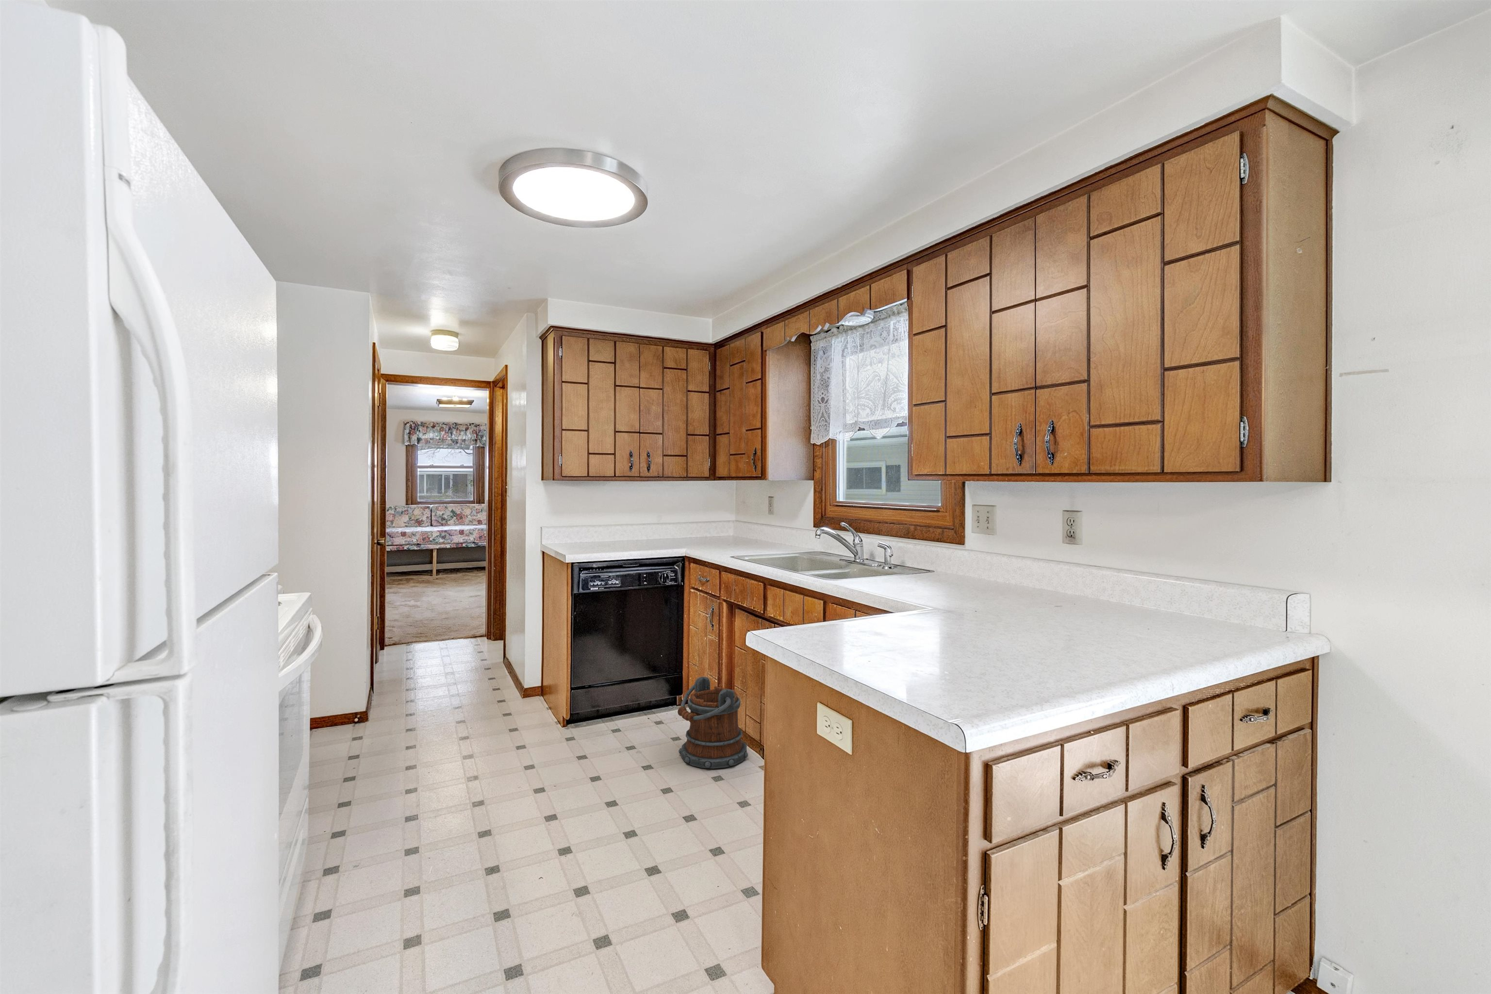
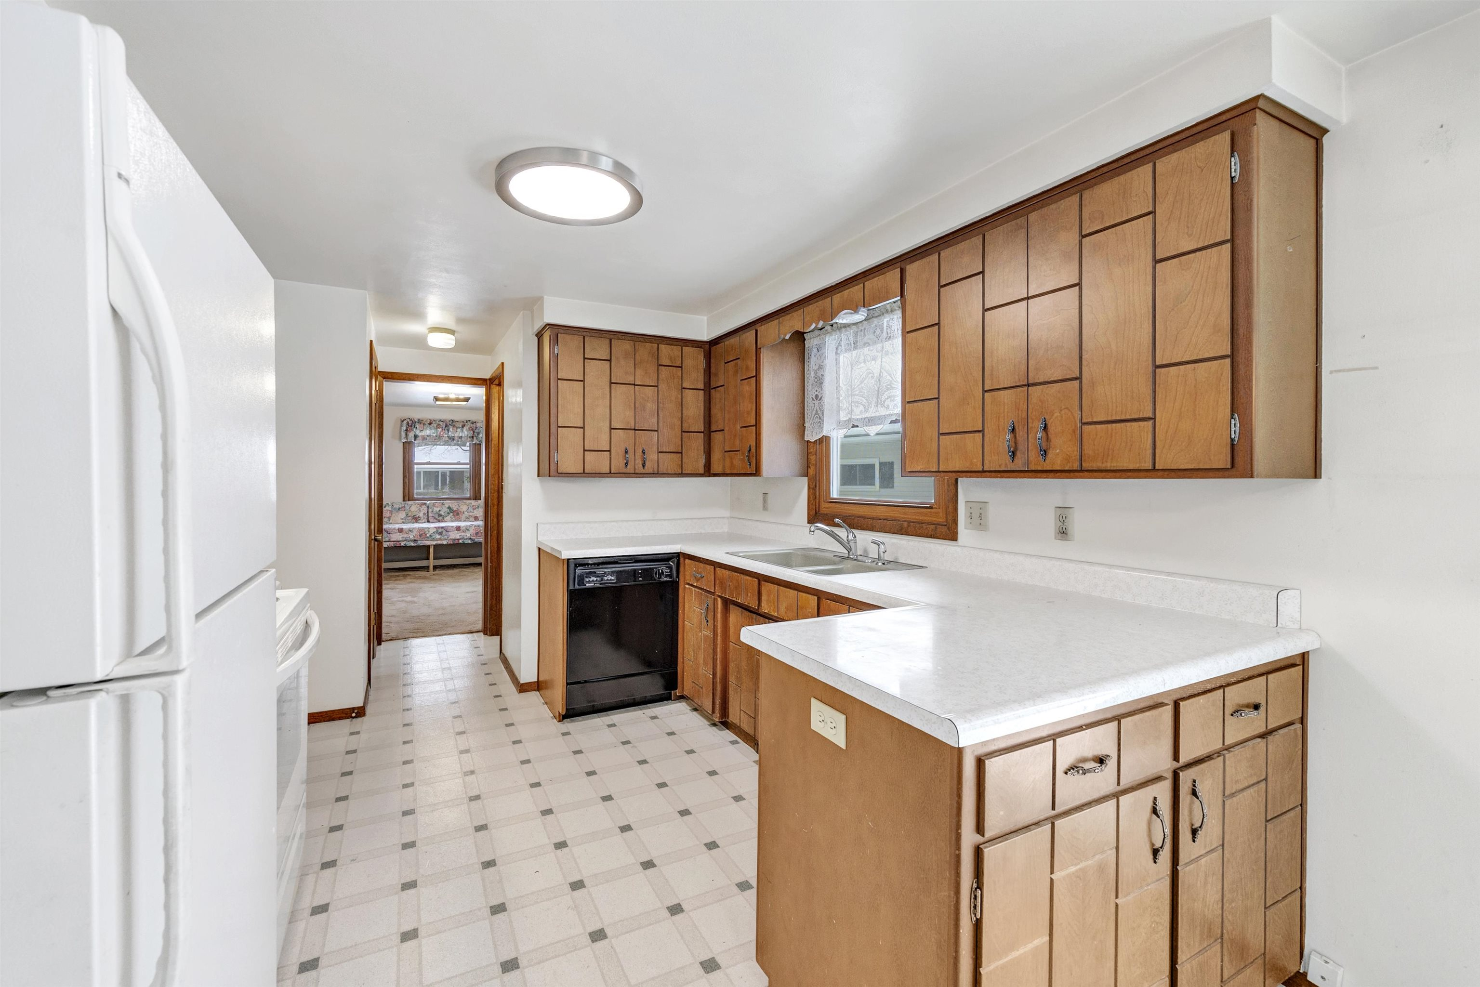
- bucket (714, 719)
